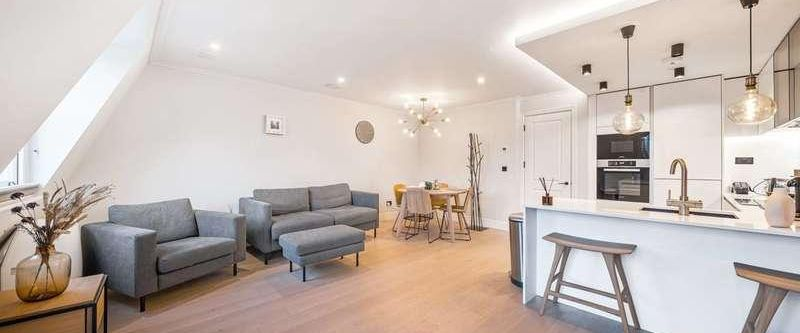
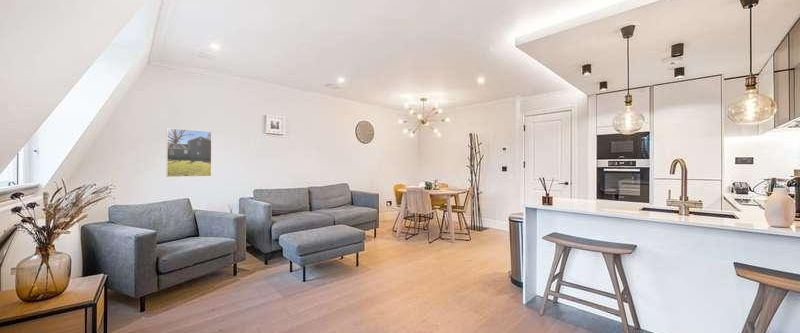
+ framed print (189, 153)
